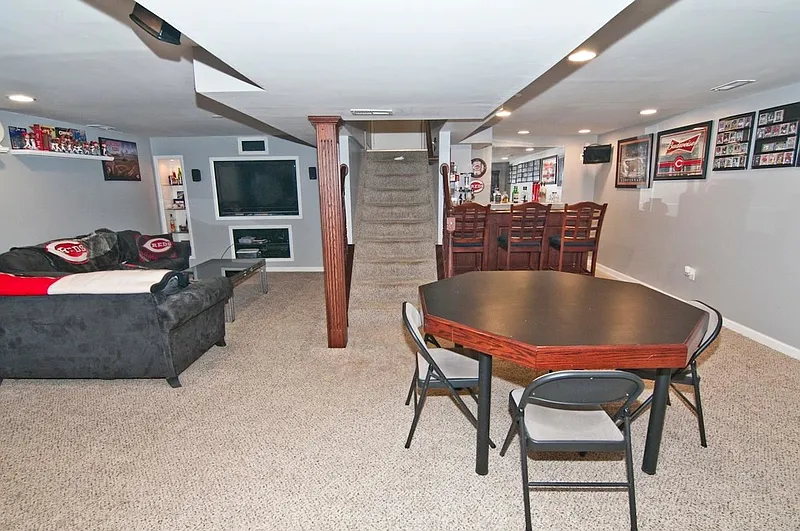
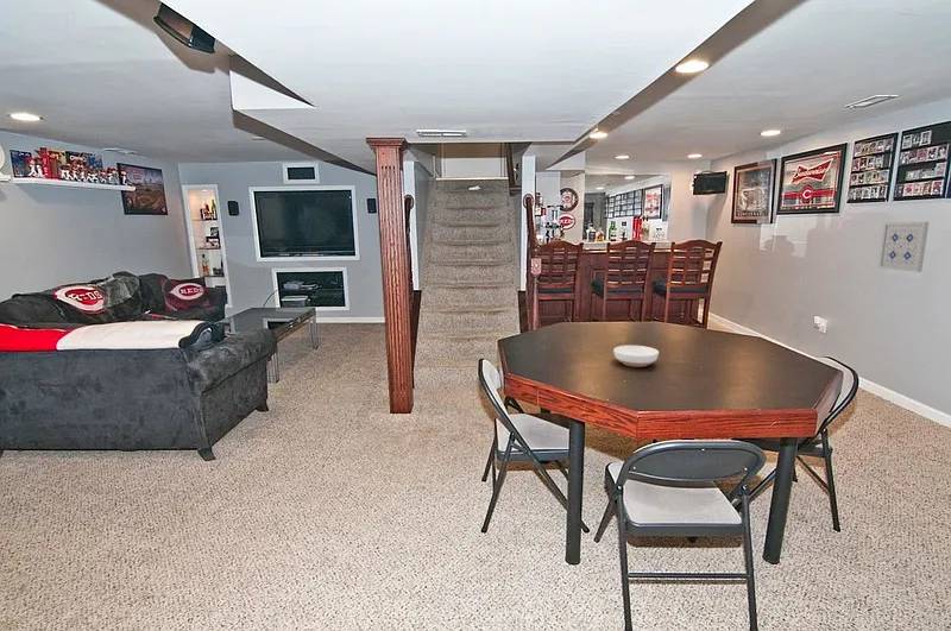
+ bowl (635, 356)
+ wall art (901, 246)
